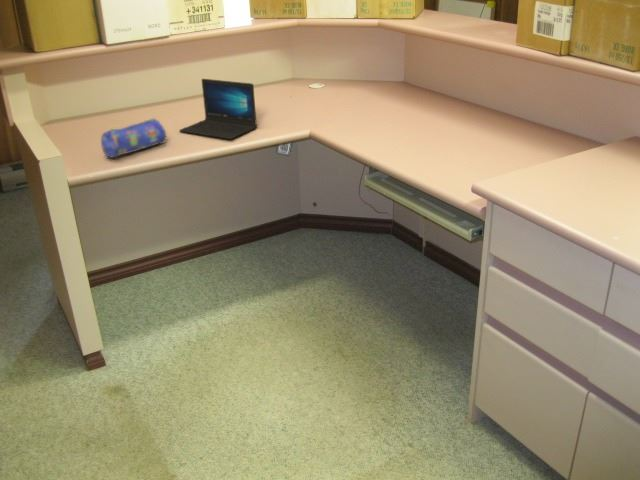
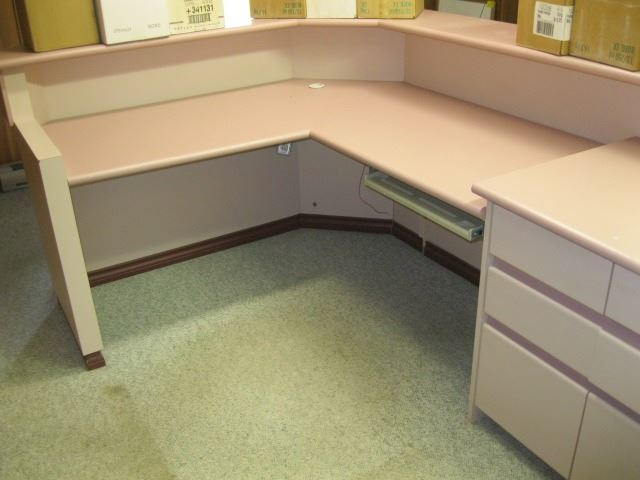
- laptop (216, 107)
- pencil case (134, 136)
